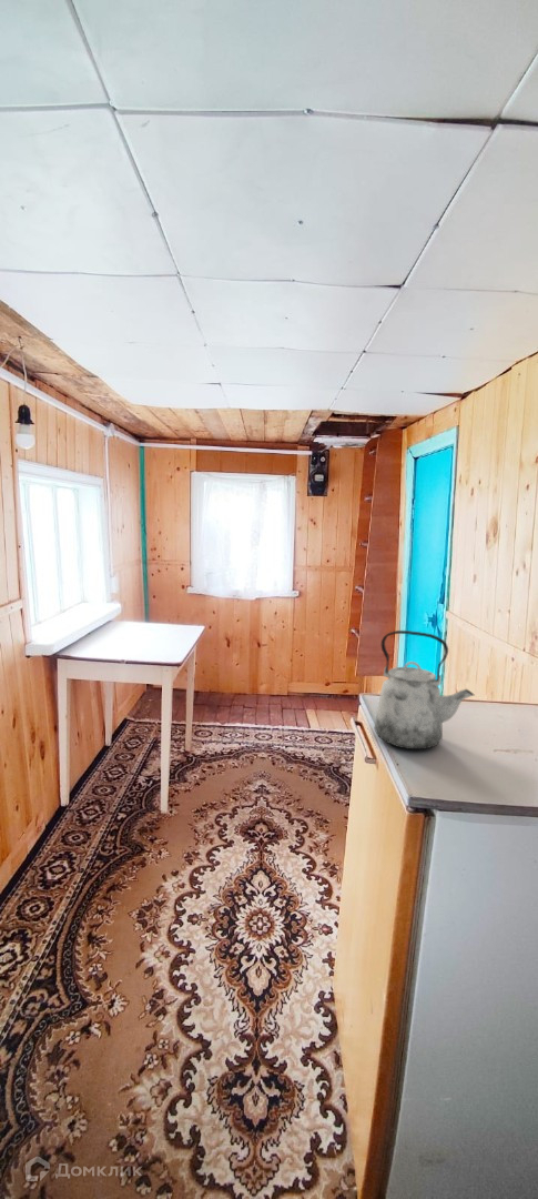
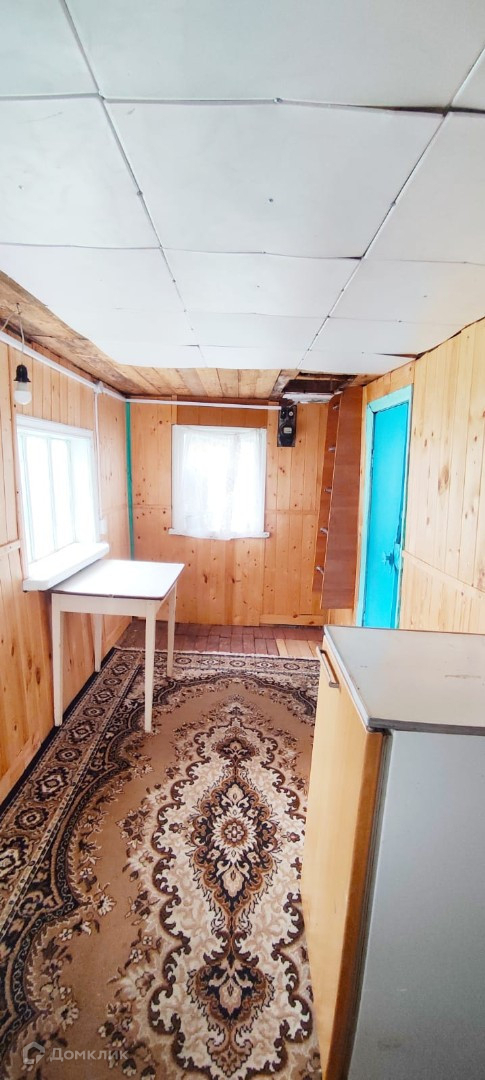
- kettle (424, 688)
